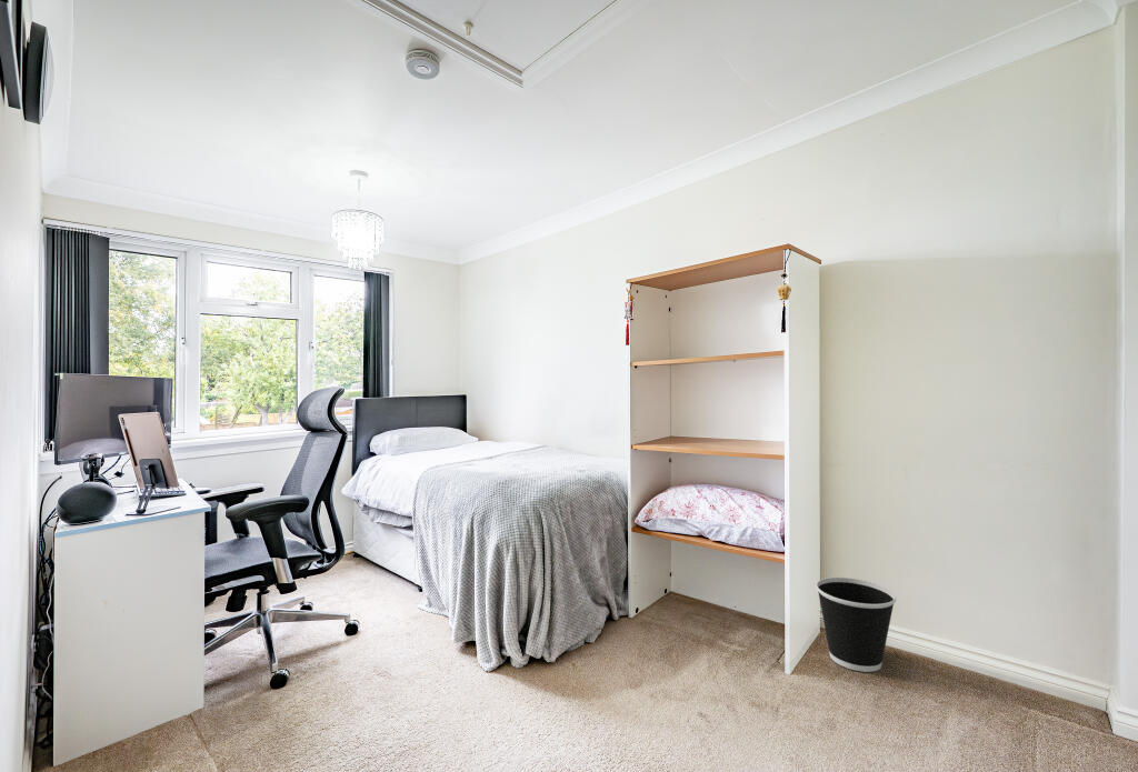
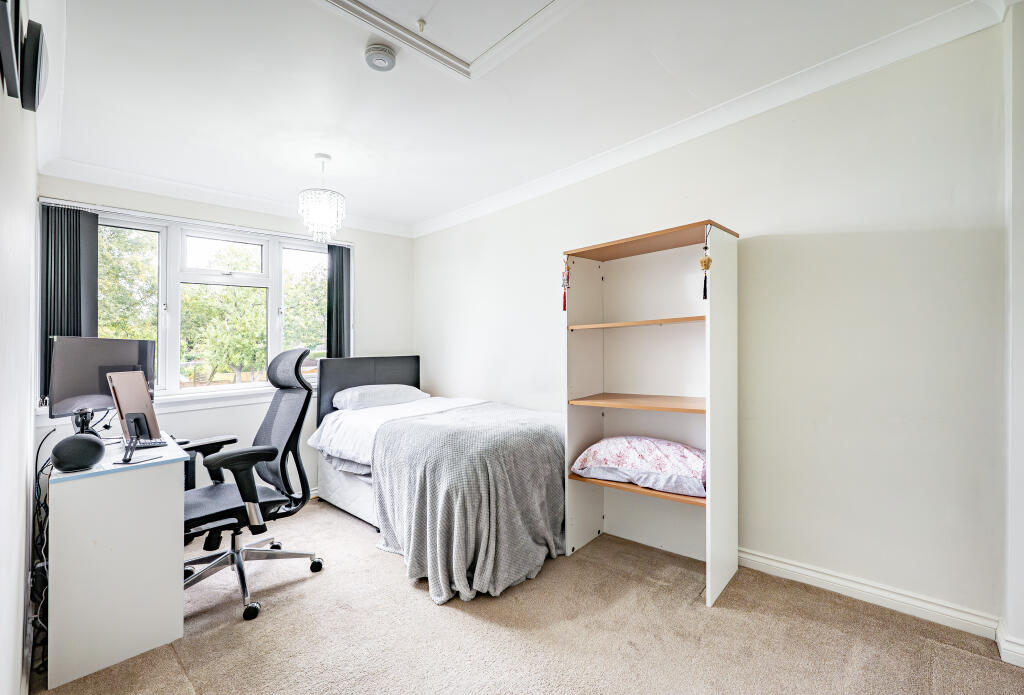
- wastebasket (855, 624)
